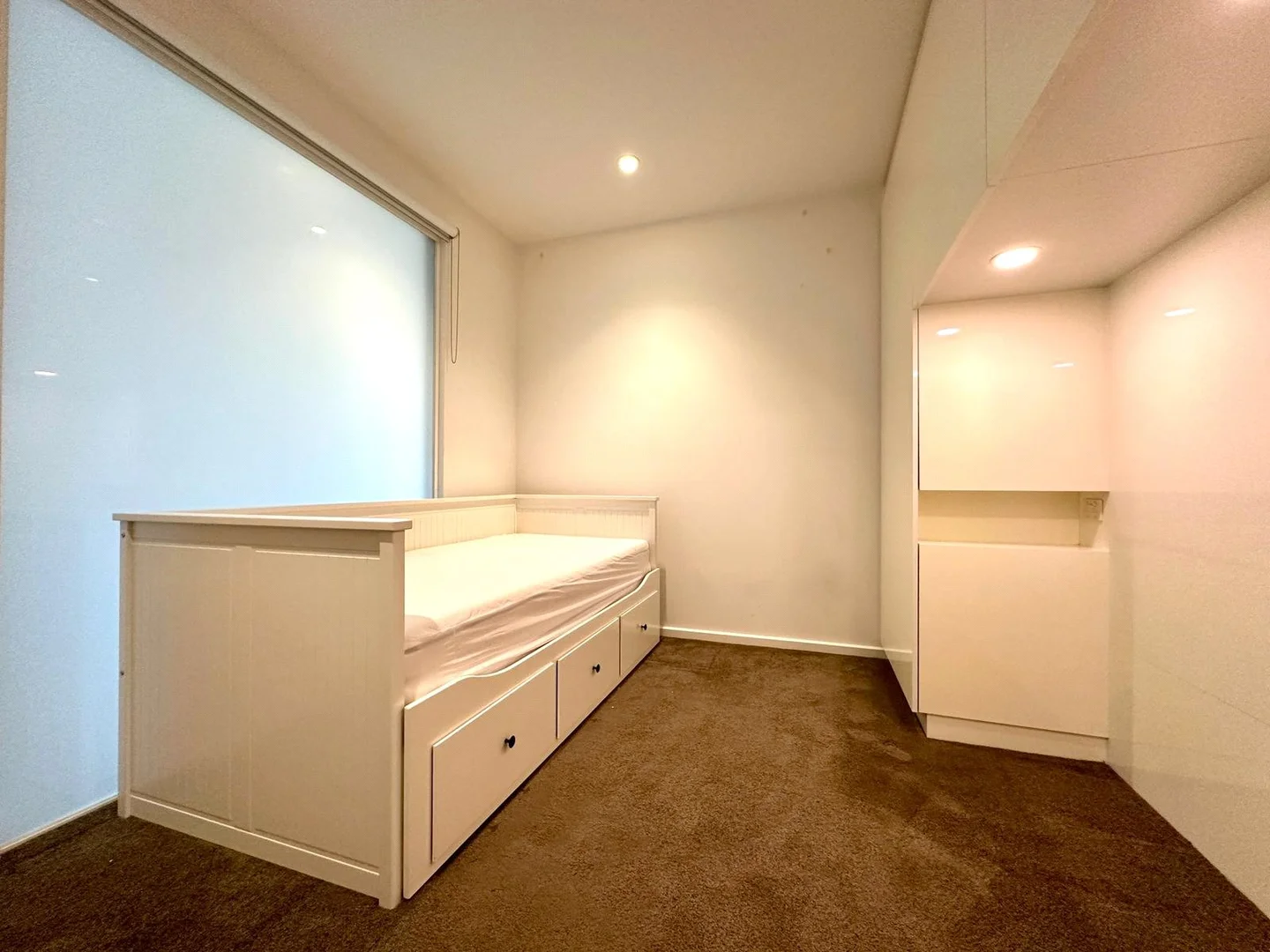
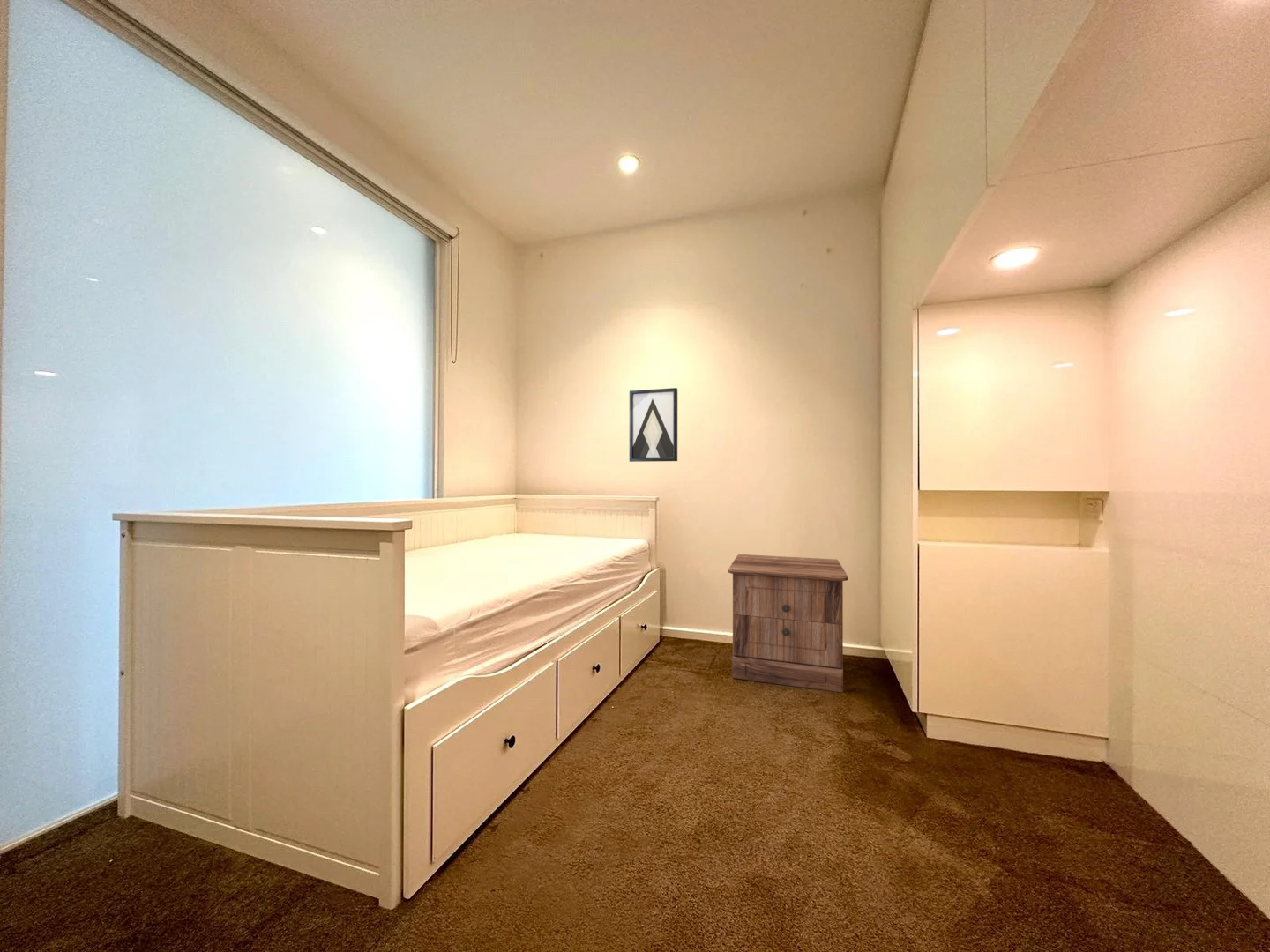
+ wall art (653, 425)
+ nightstand (786, 616)
